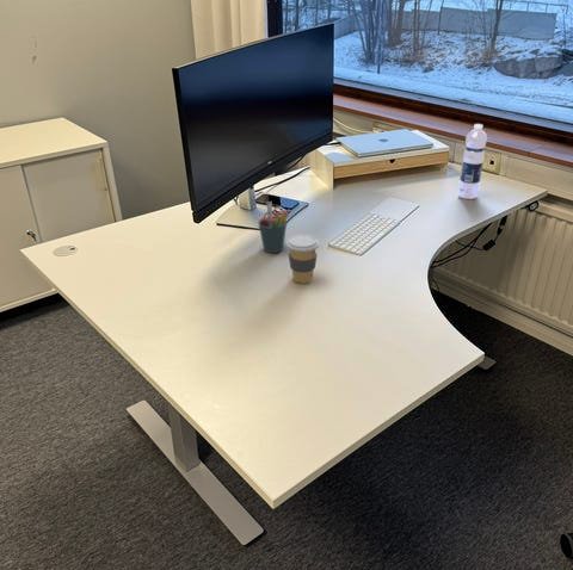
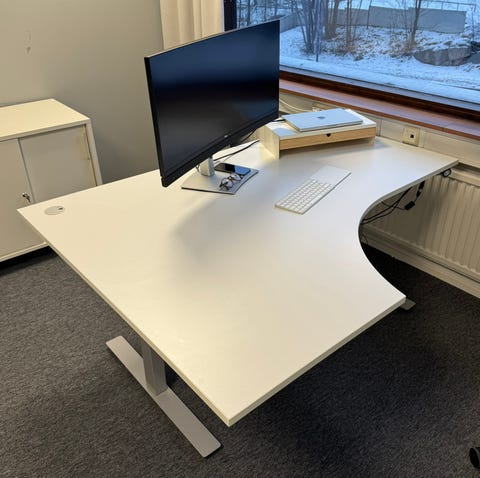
- coffee cup (302, 259)
- pen holder (272, 228)
- water bottle (473, 161)
